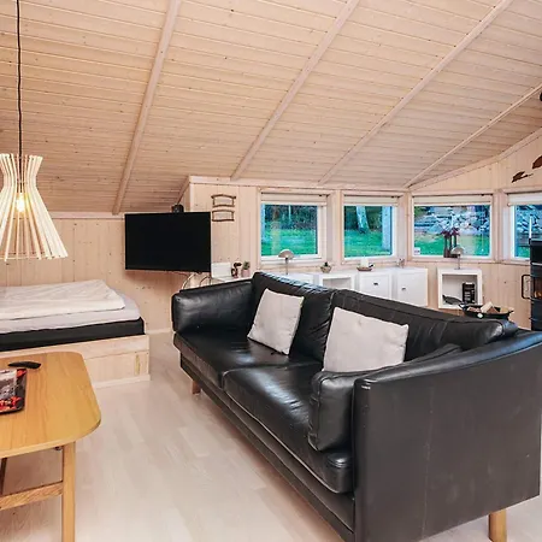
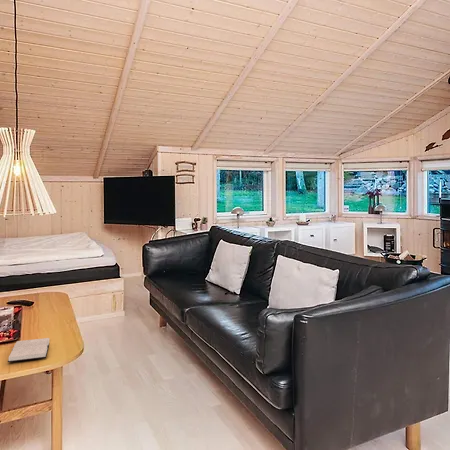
+ hardback book (30, 348)
